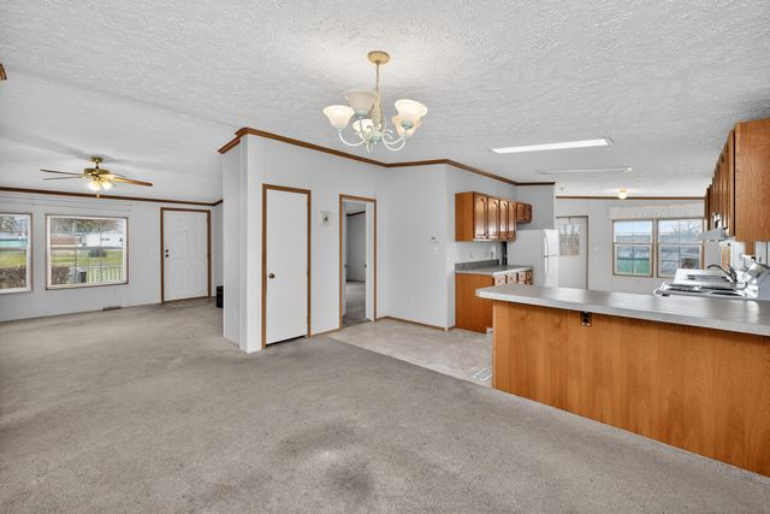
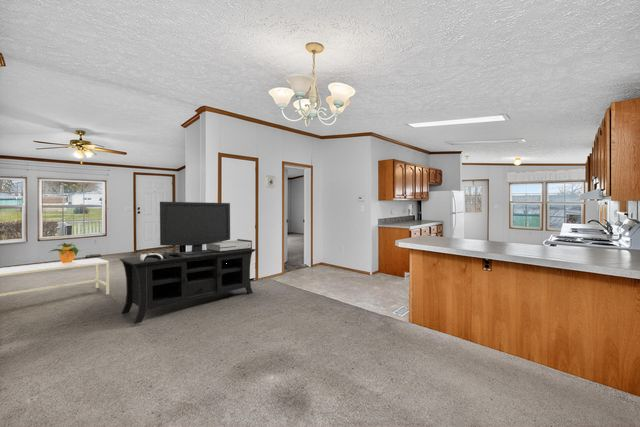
+ coffee table (50, 286)
+ media console (194, 252)
+ potted plant (65, 252)
